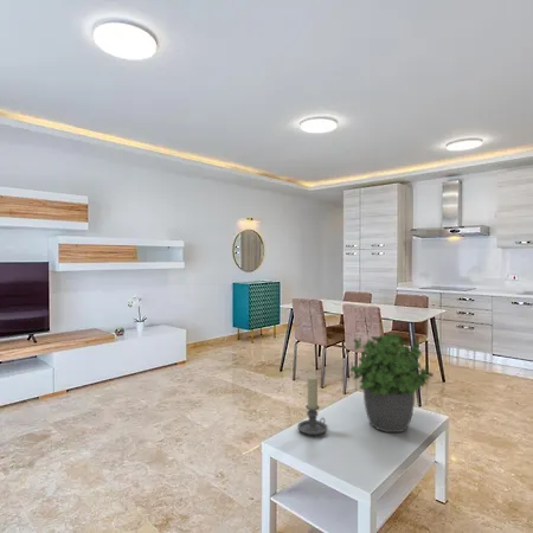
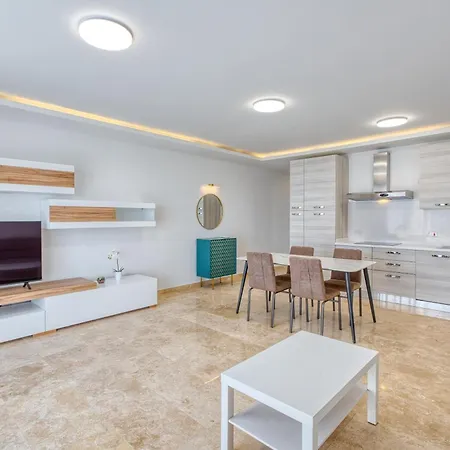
- candle holder (314, 403)
- potted plant (390, 378)
